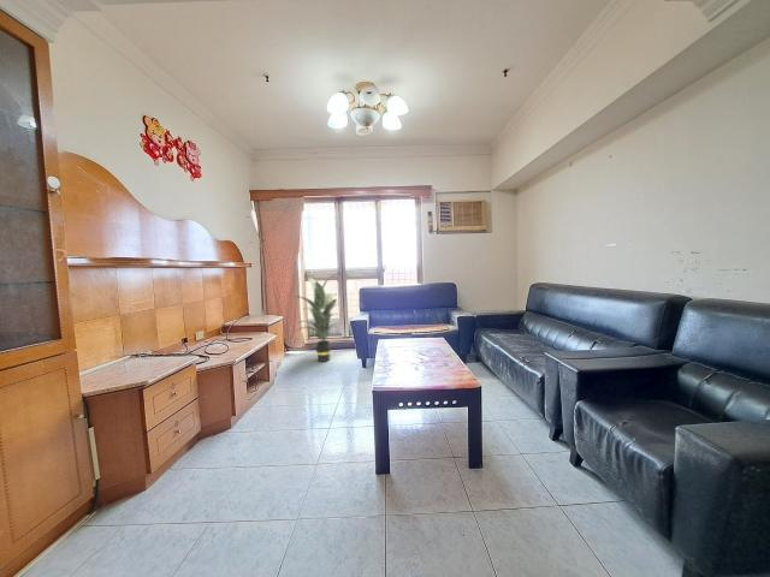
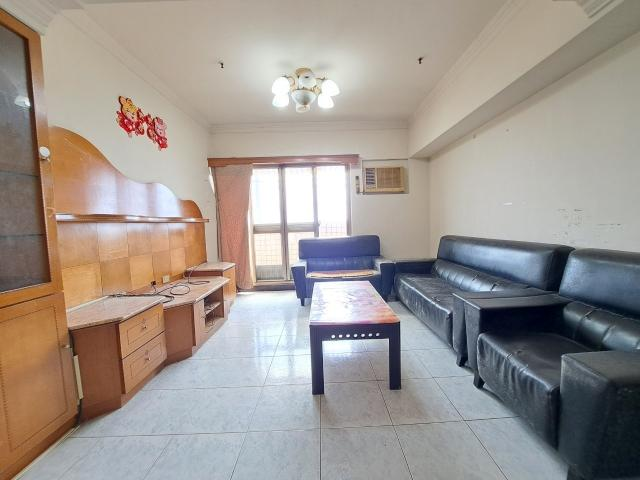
- indoor plant (319, 314)
